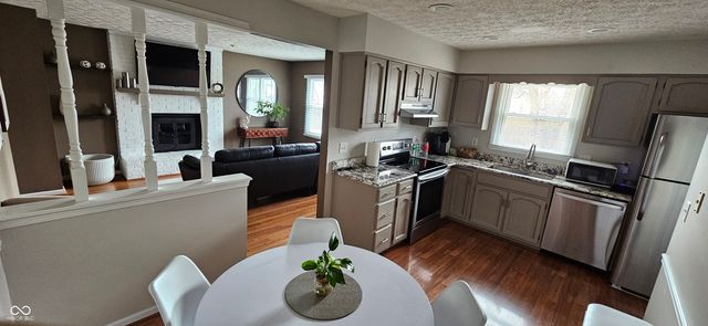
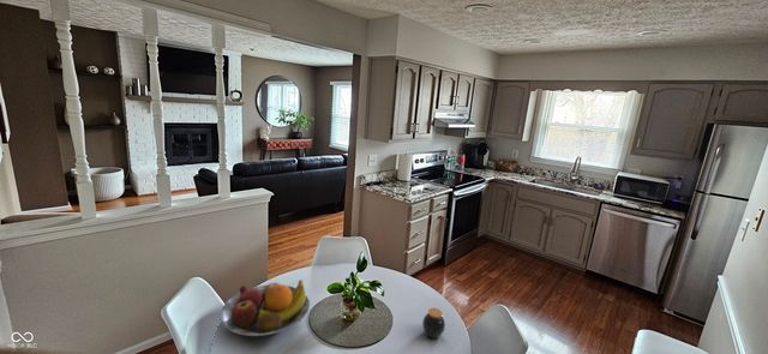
+ fruit bowl (266, 302)
+ jar (433, 323)
